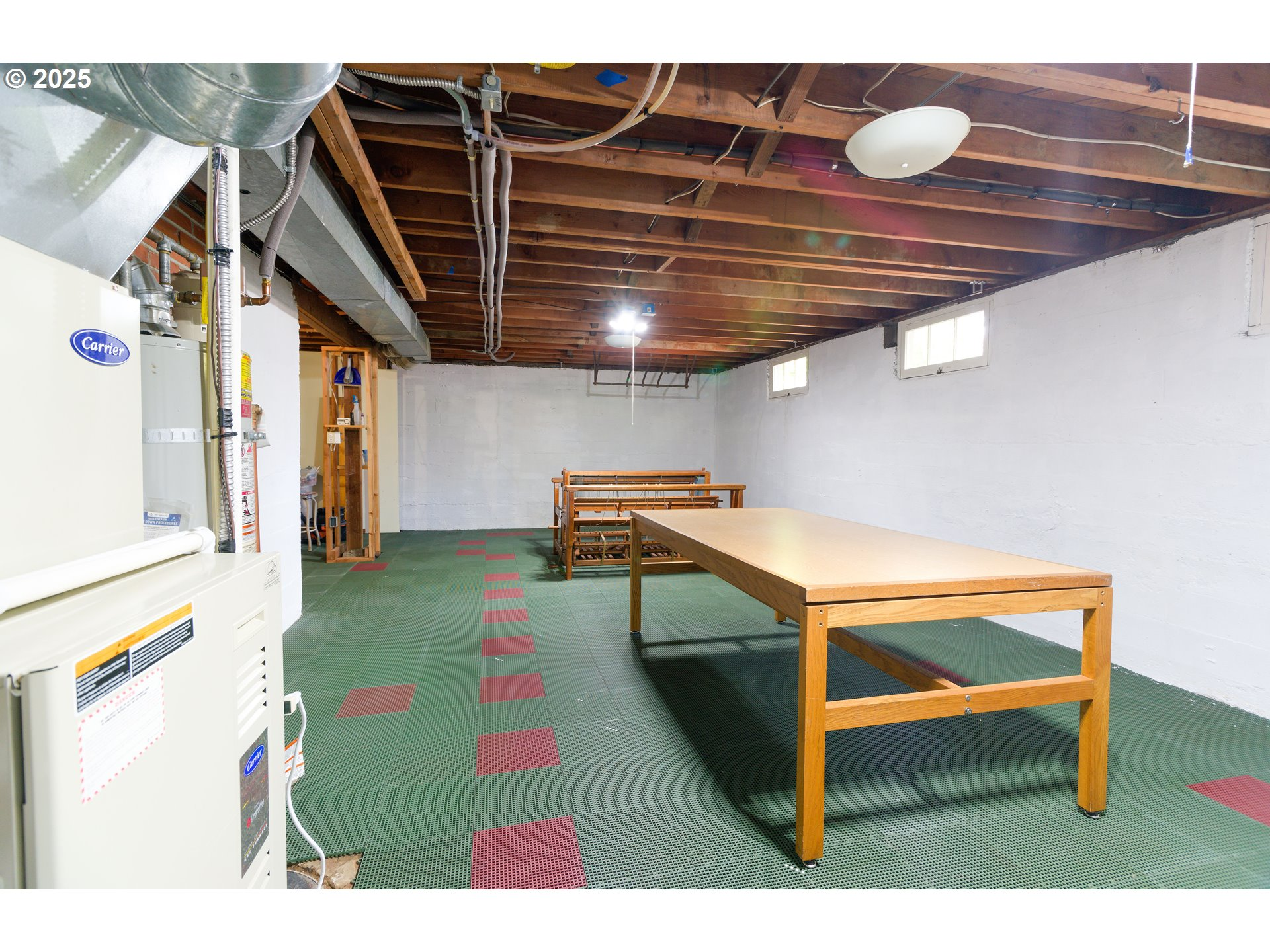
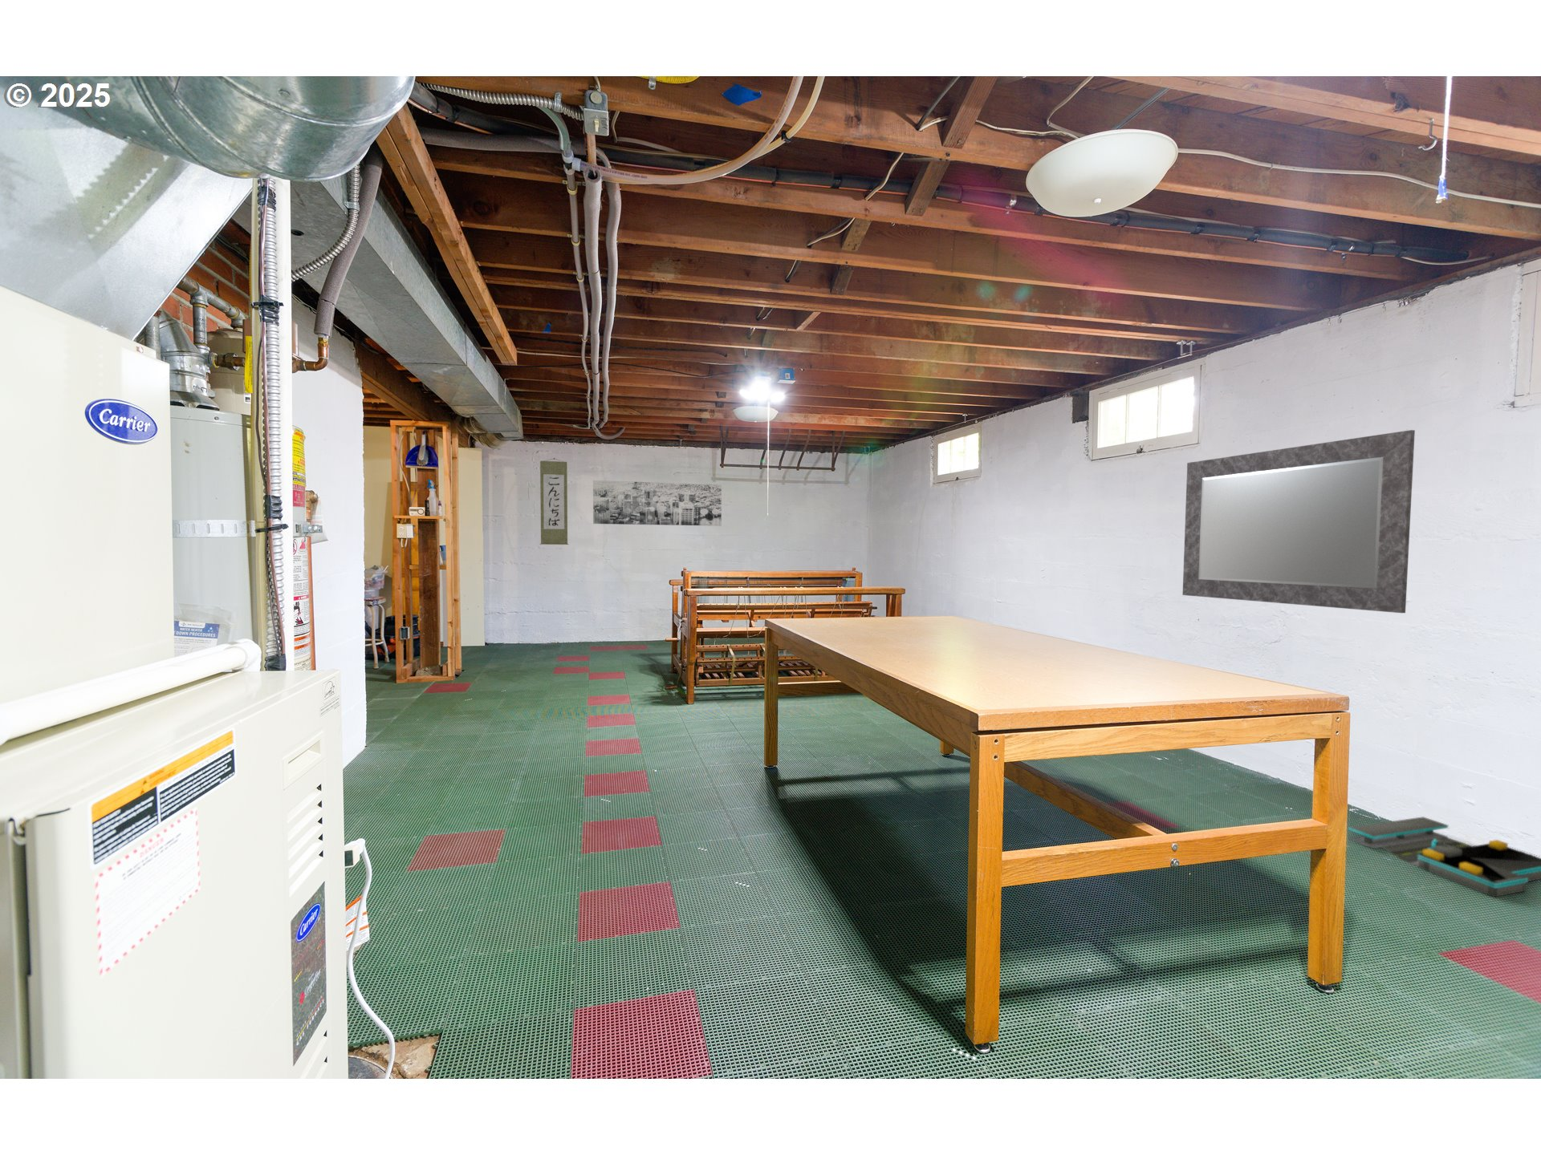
+ storage bin (1455, 848)
+ wall scroll (553, 501)
+ mirror (1279, 527)
+ wall art (658, 503)
